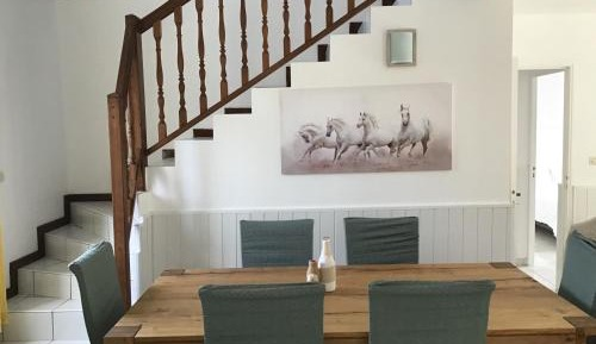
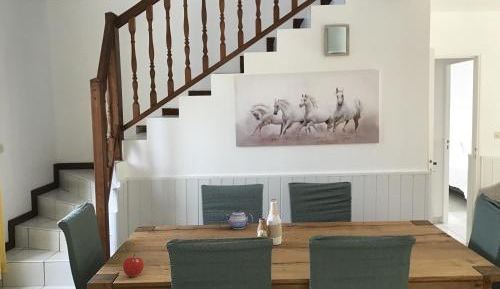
+ teapot (238, 218)
+ fruit (133, 265)
